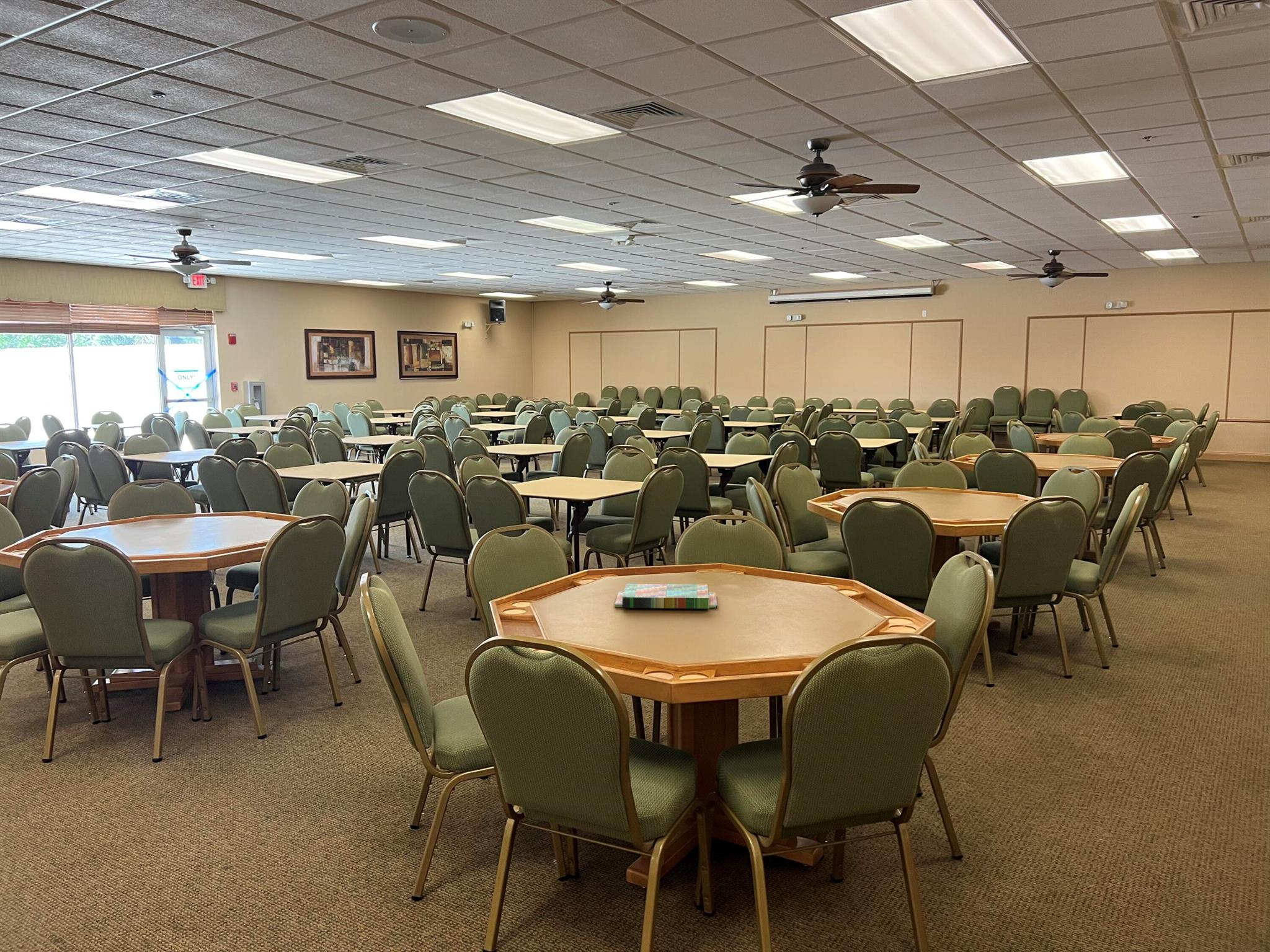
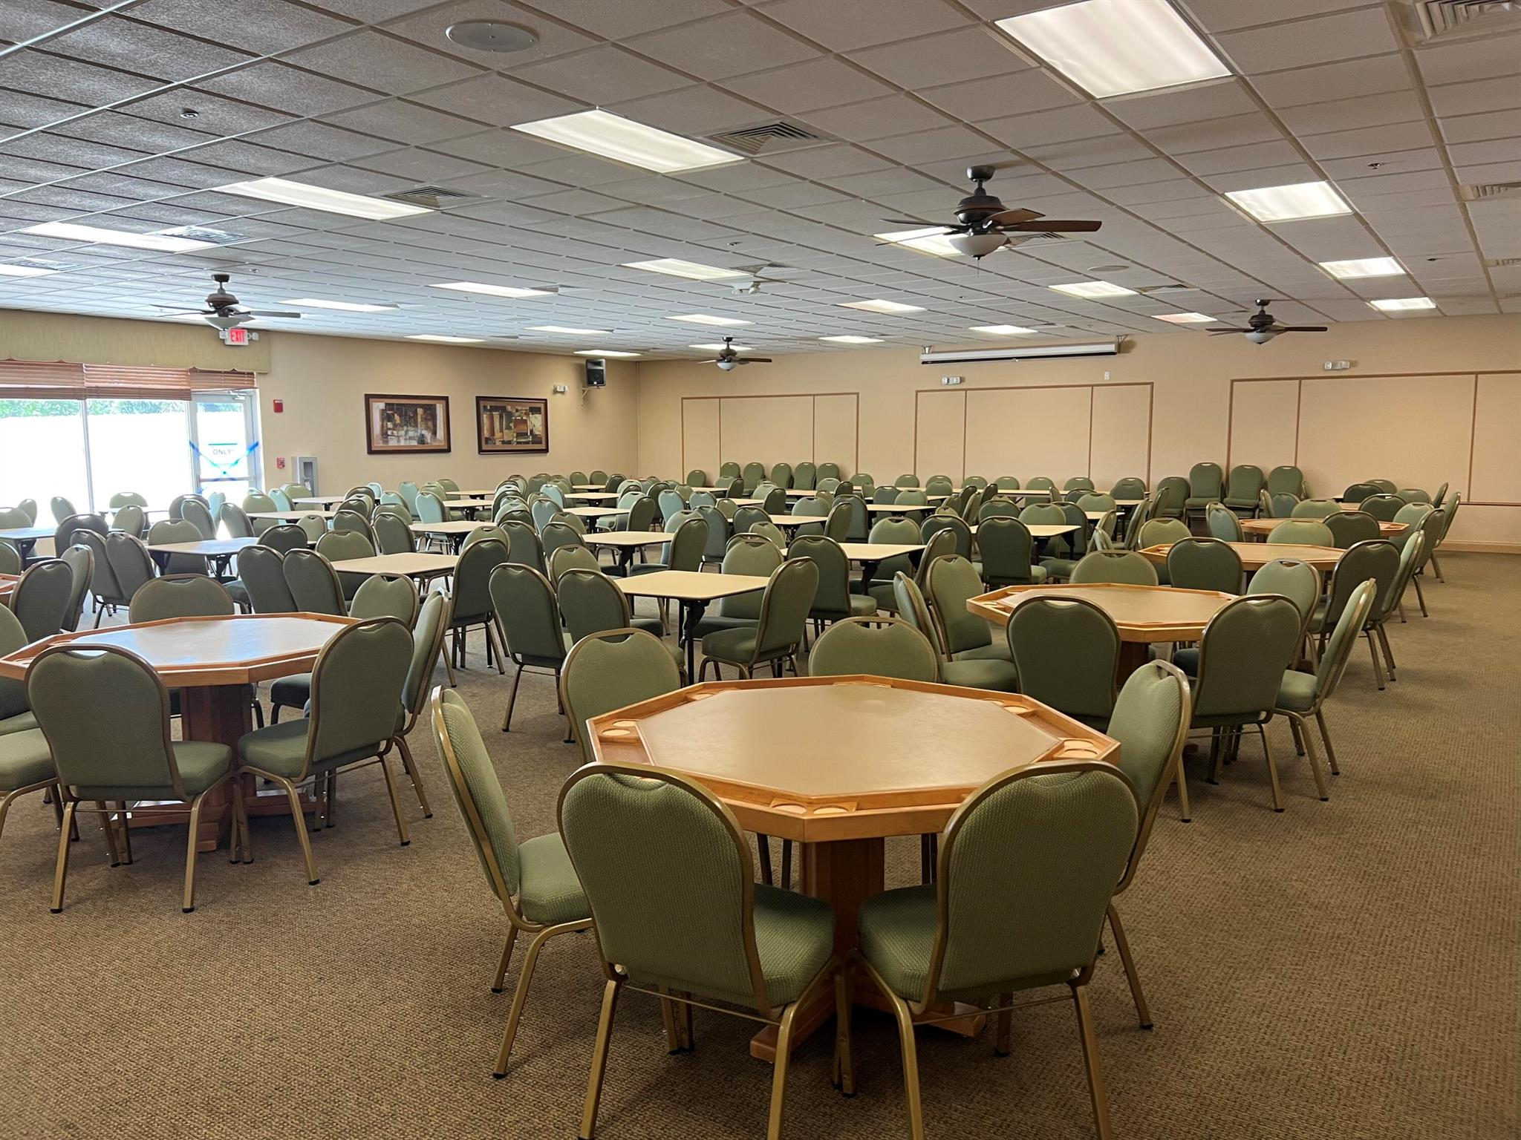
- board game (666, 596)
